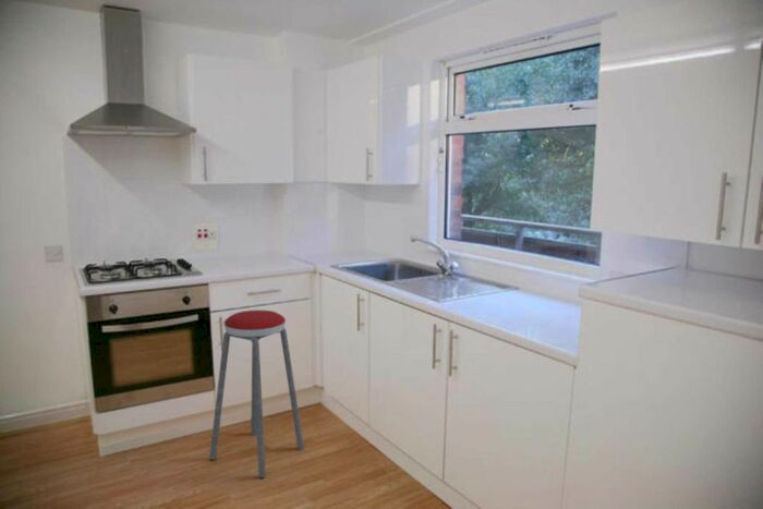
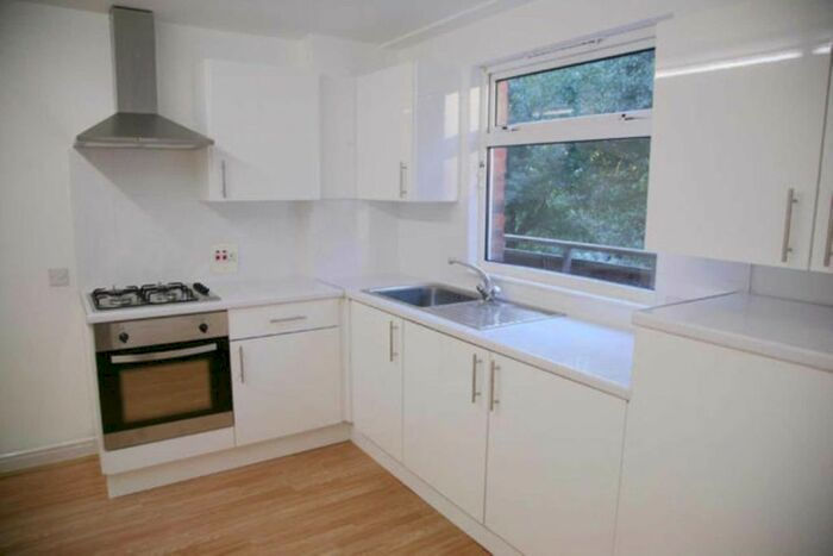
- music stool (256, 385)
